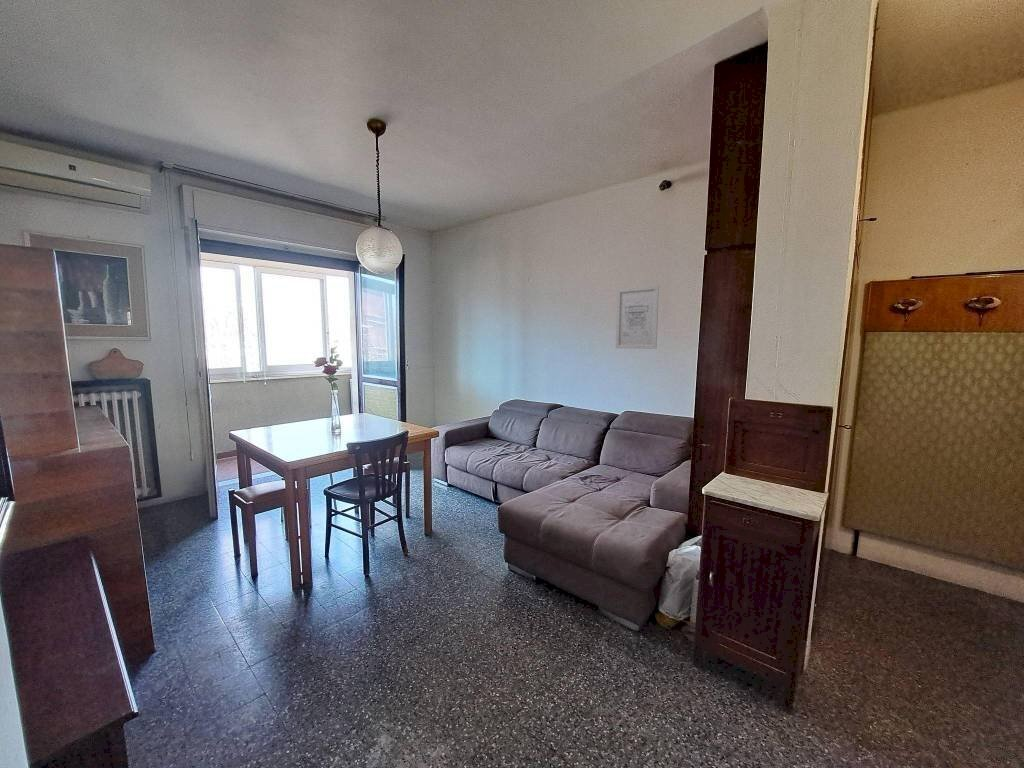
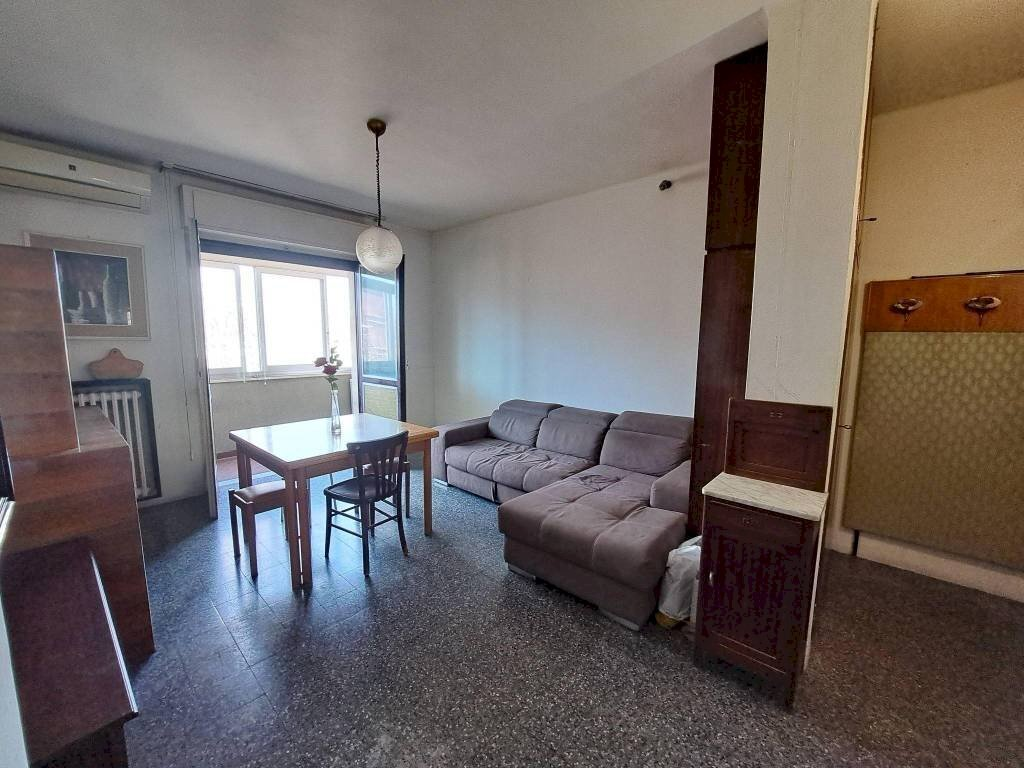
- wall art (636, 318)
